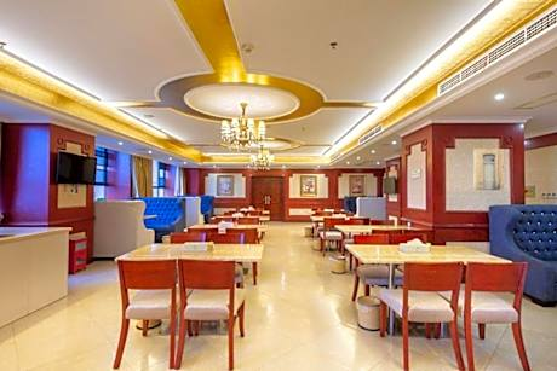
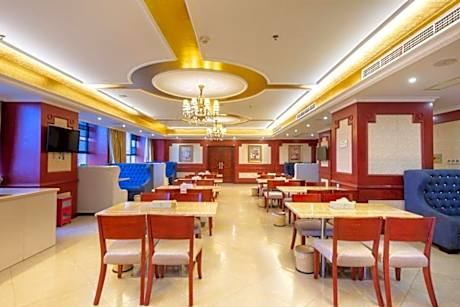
- wall art (488, 169)
